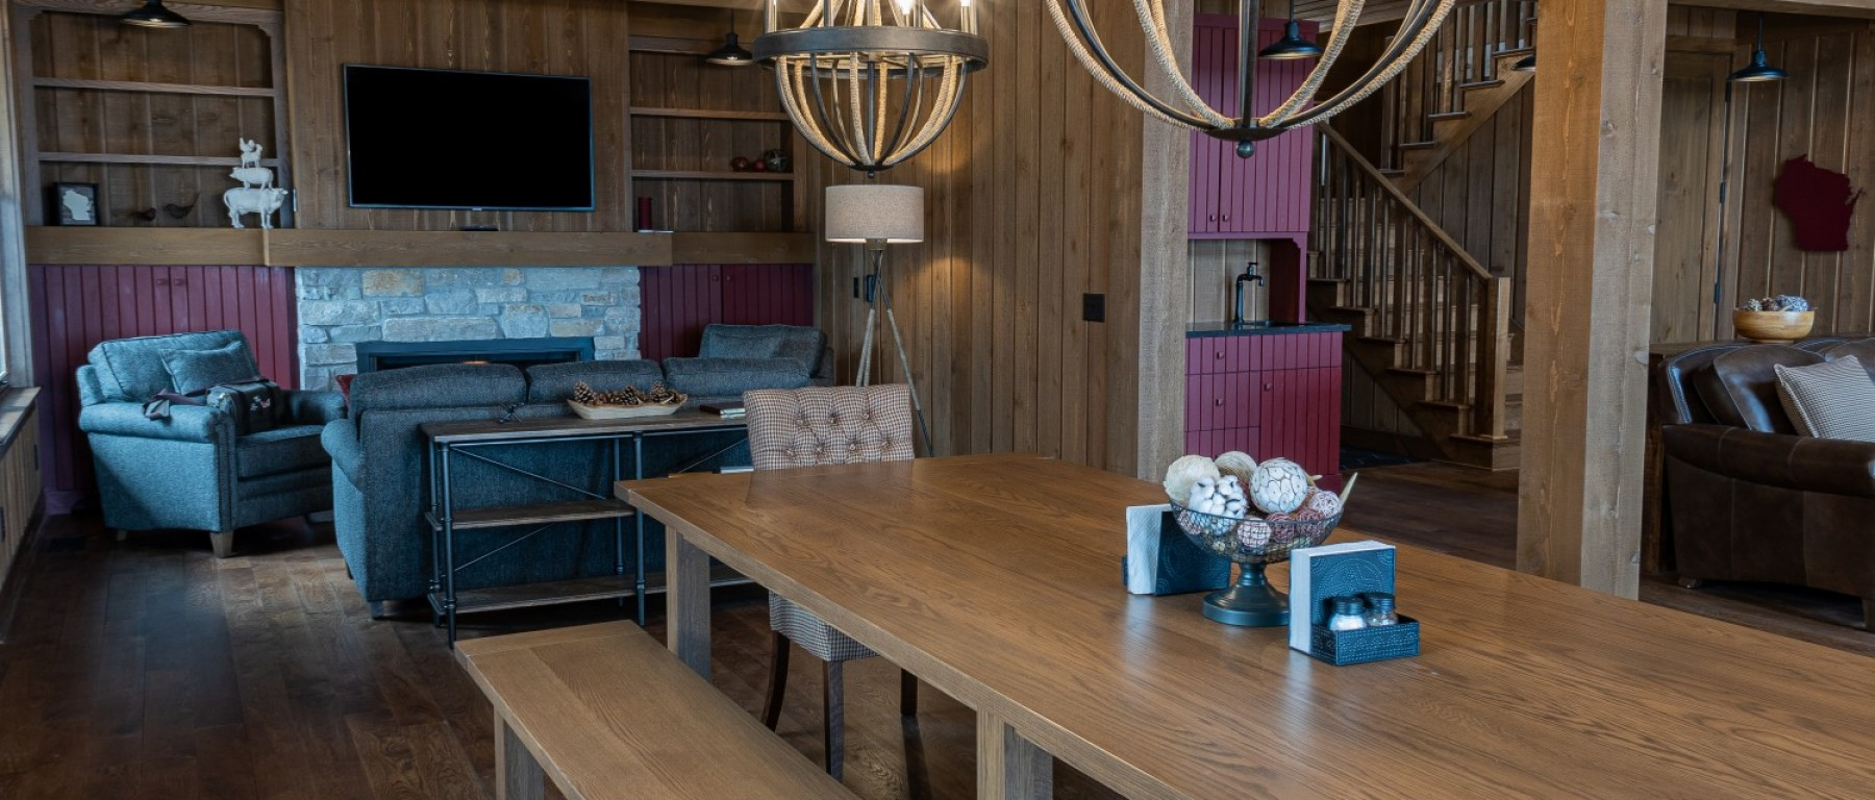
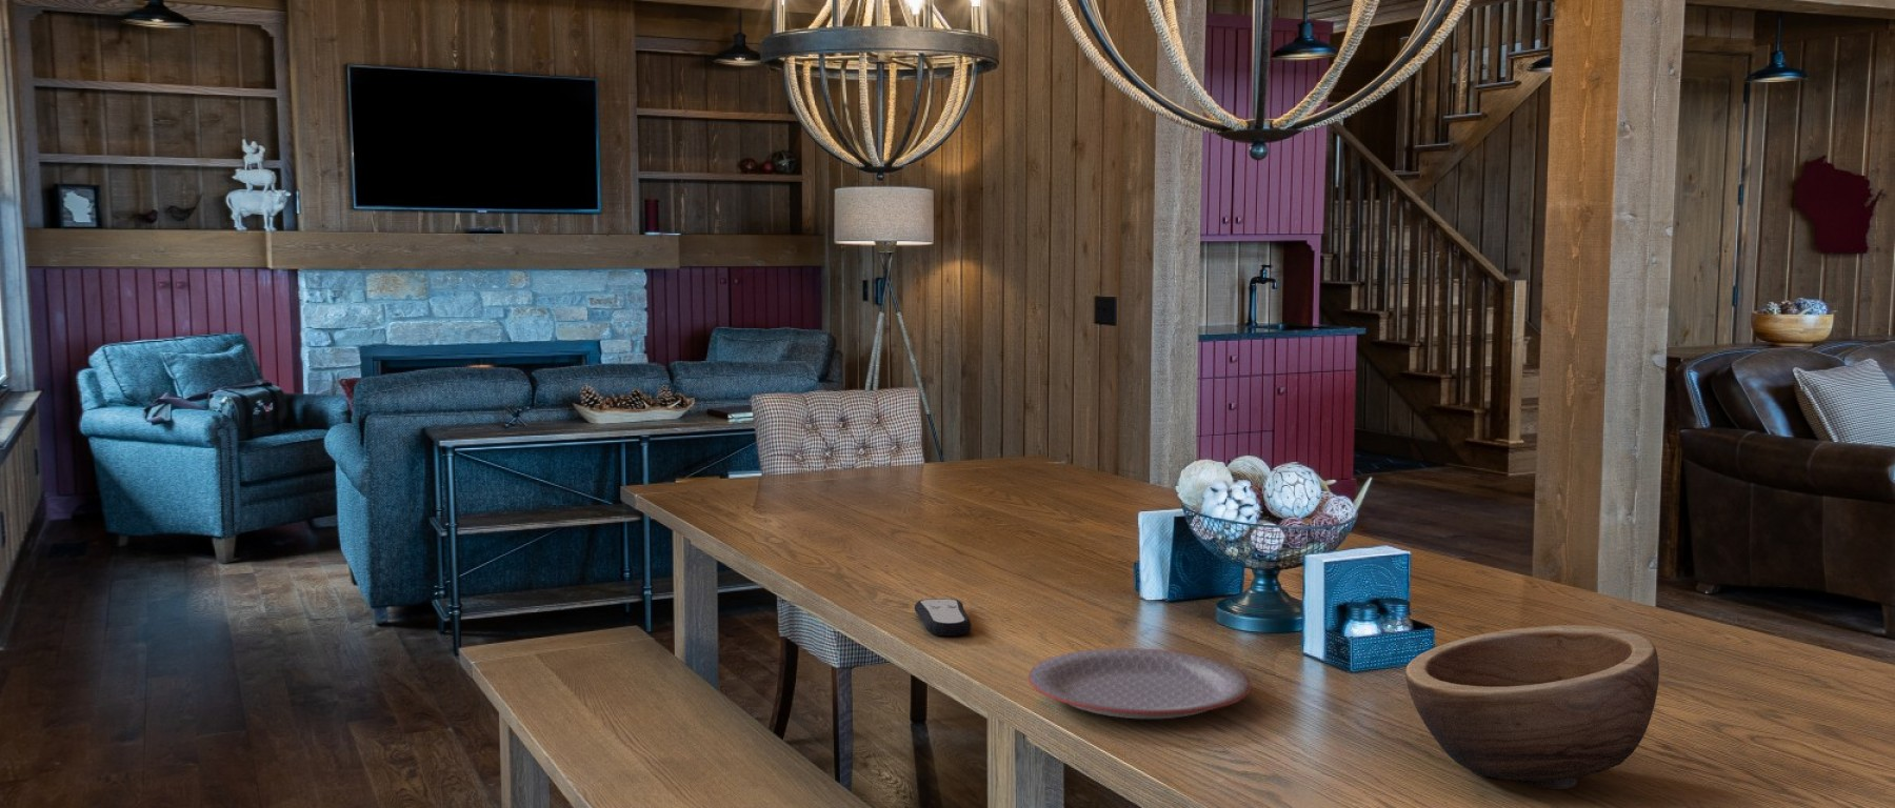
+ remote control (944, 616)
+ wooden bowl (1526, 704)
+ plate (1138, 686)
